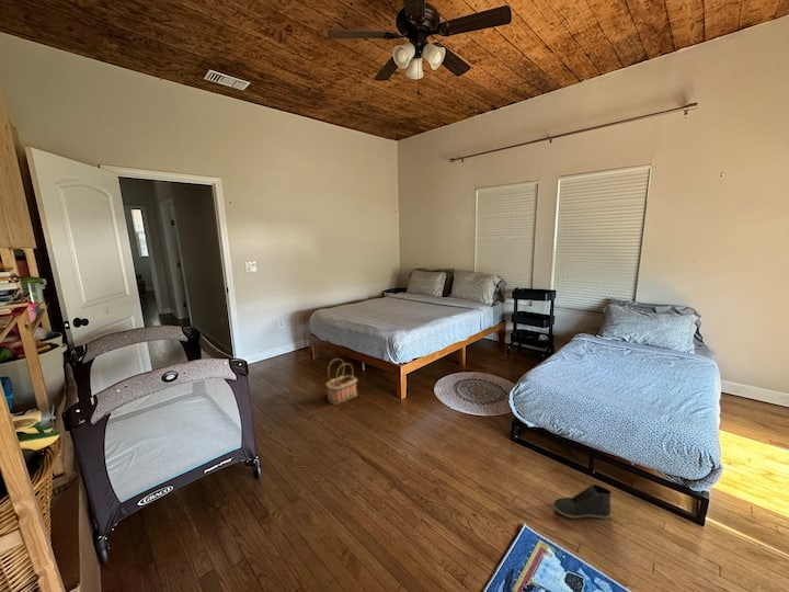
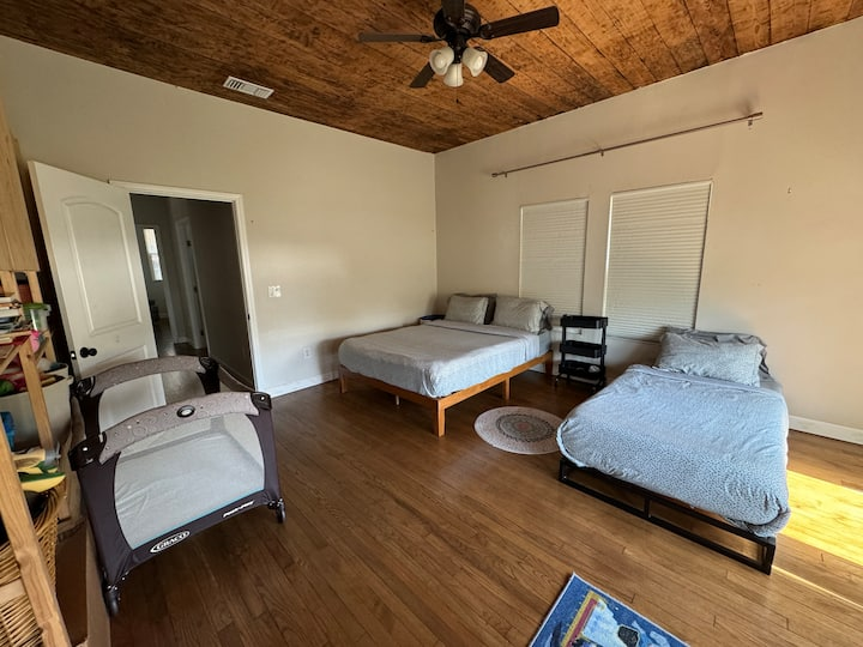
- sneaker (581, 498)
- basket (341, 379)
